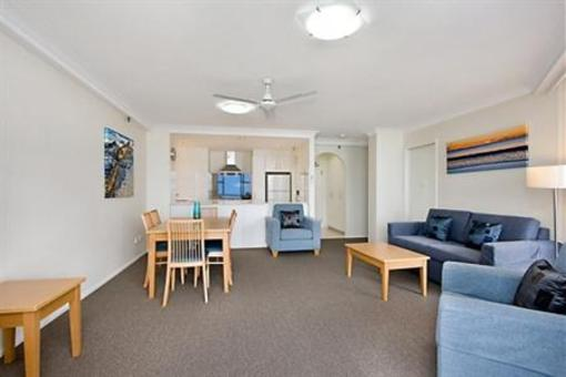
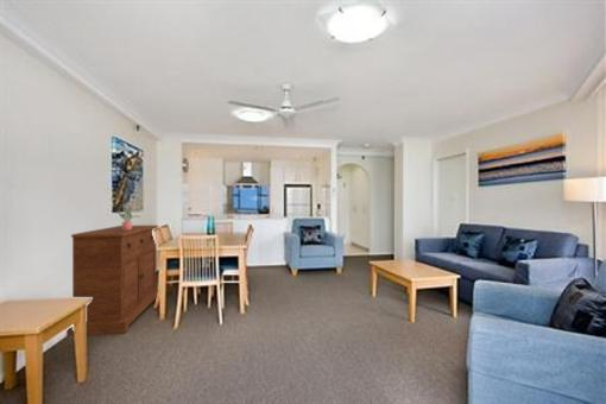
+ potted plant (128, 217)
+ sideboard (121, 271)
